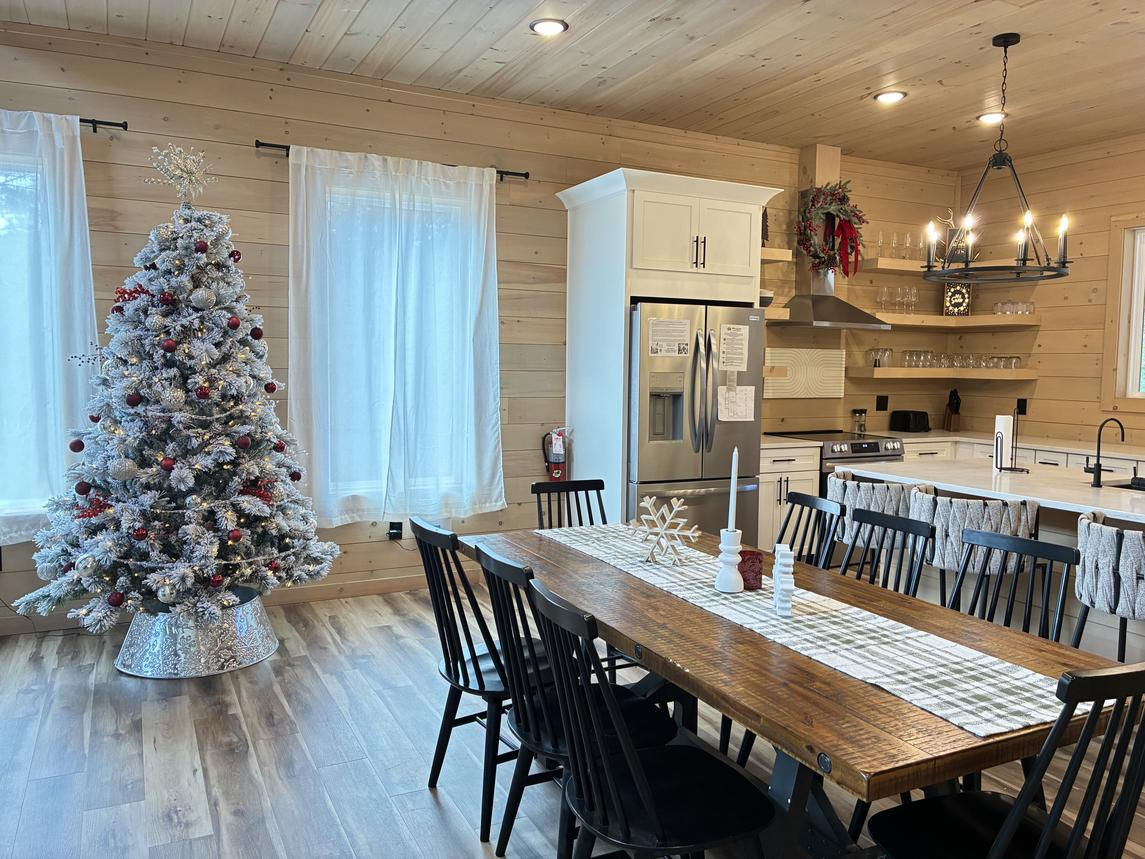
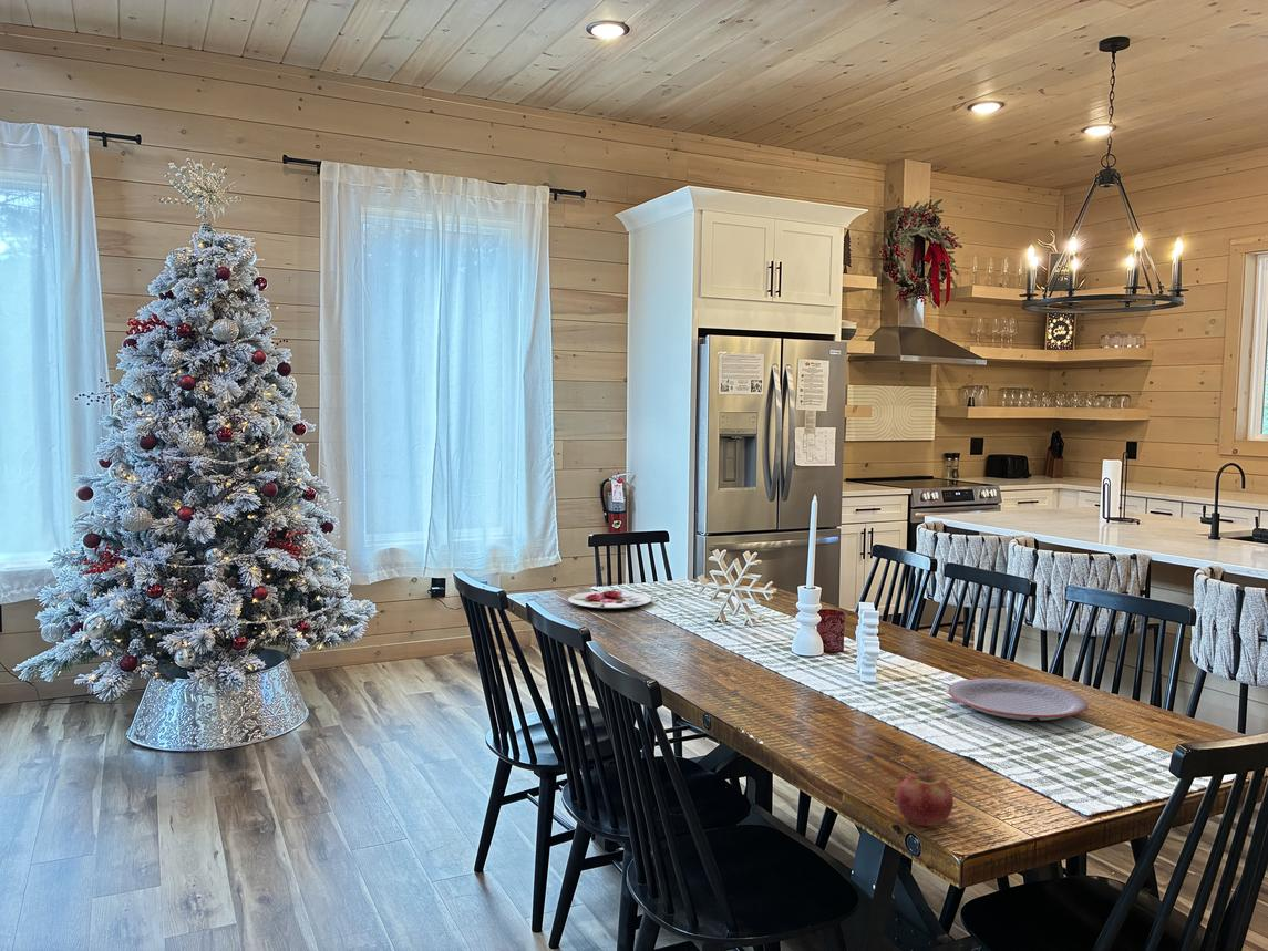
+ plate (1016, 701)
+ apple (925, 794)
+ plate (609, 598)
